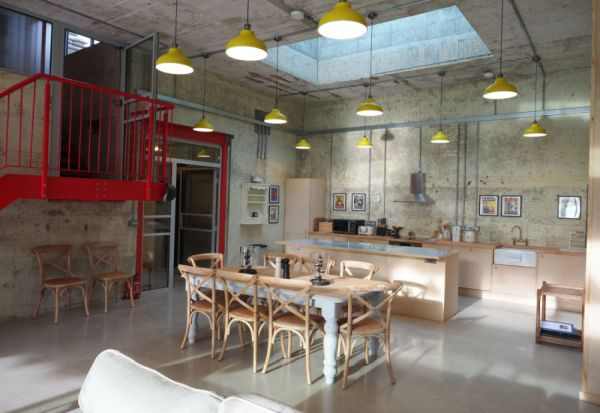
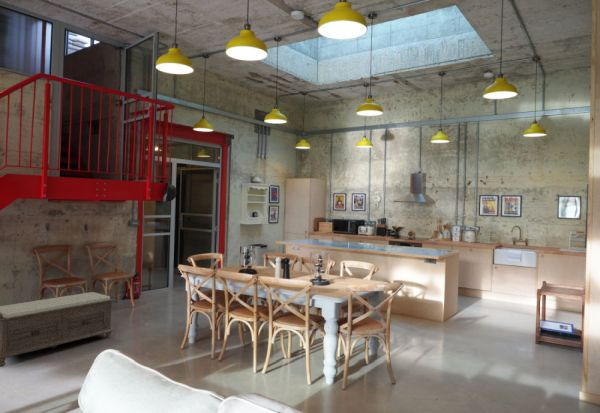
+ bench (53, 324)
